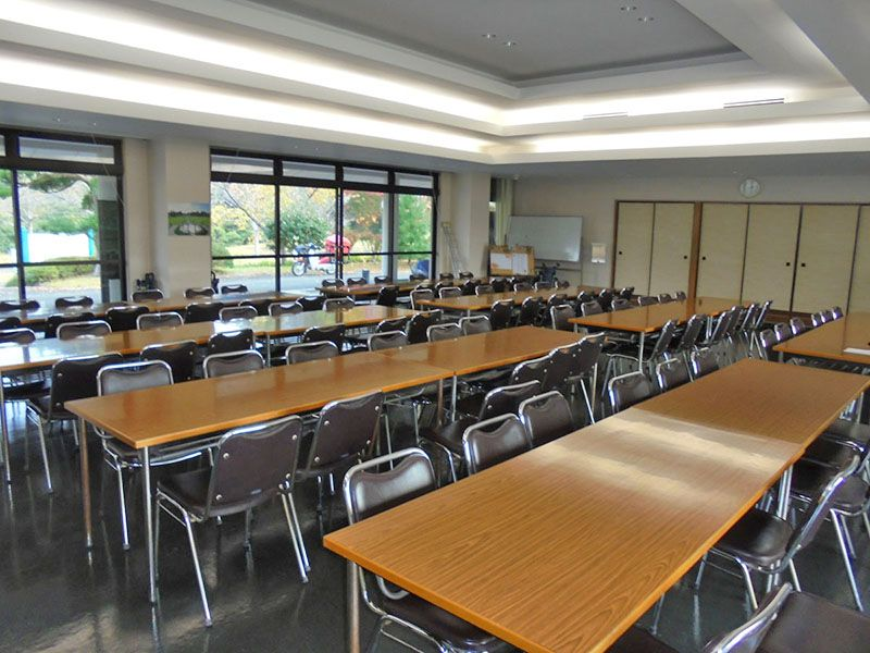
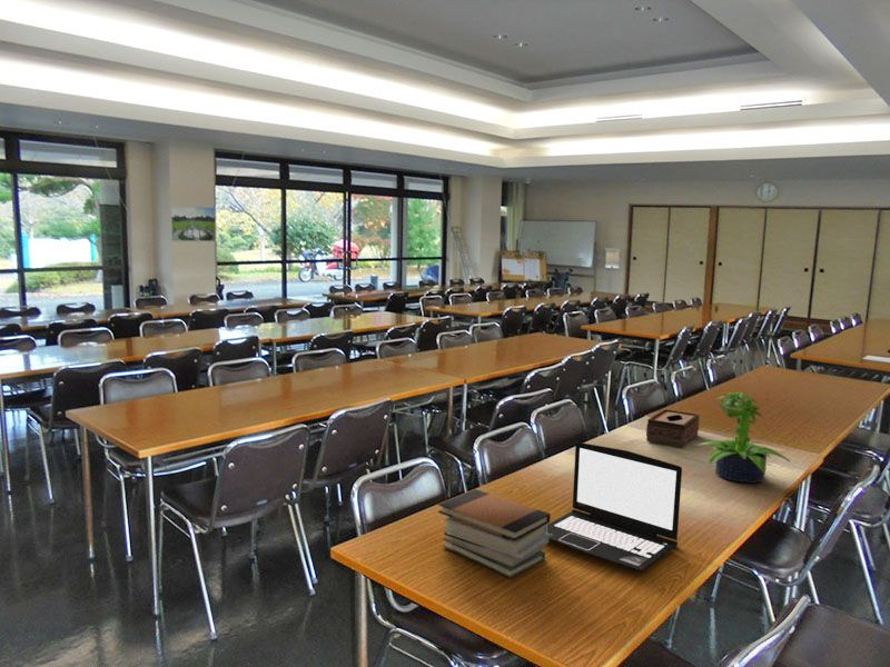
+ potted plant (741, 432)
+ laptop (605, 501)
+ tissue box (673, 427)
+ book stack (494, 531)
